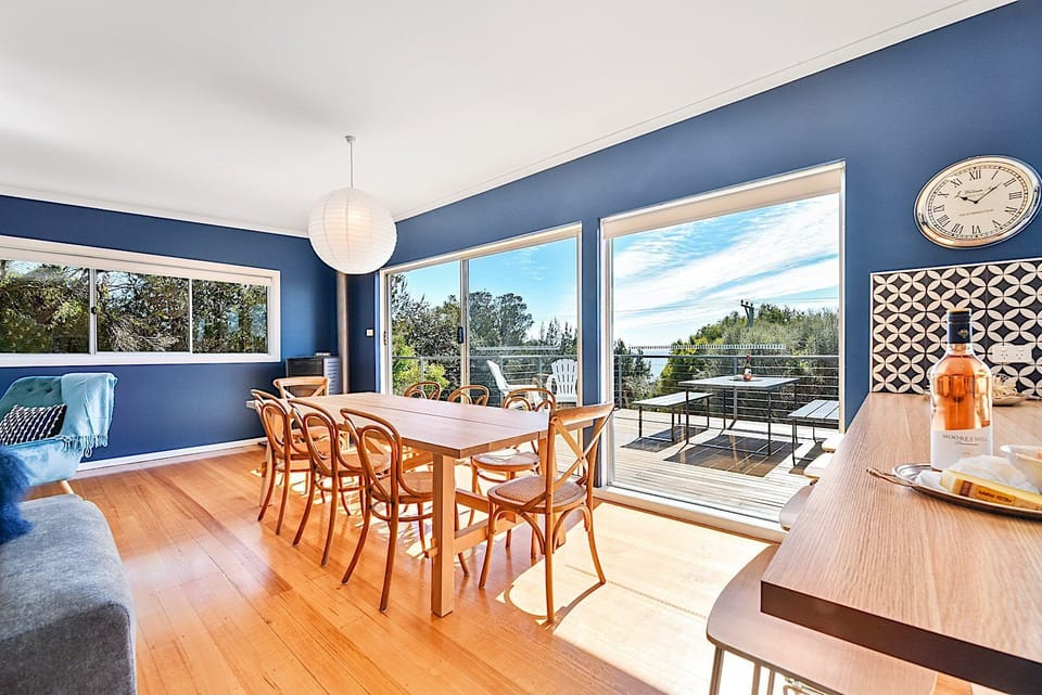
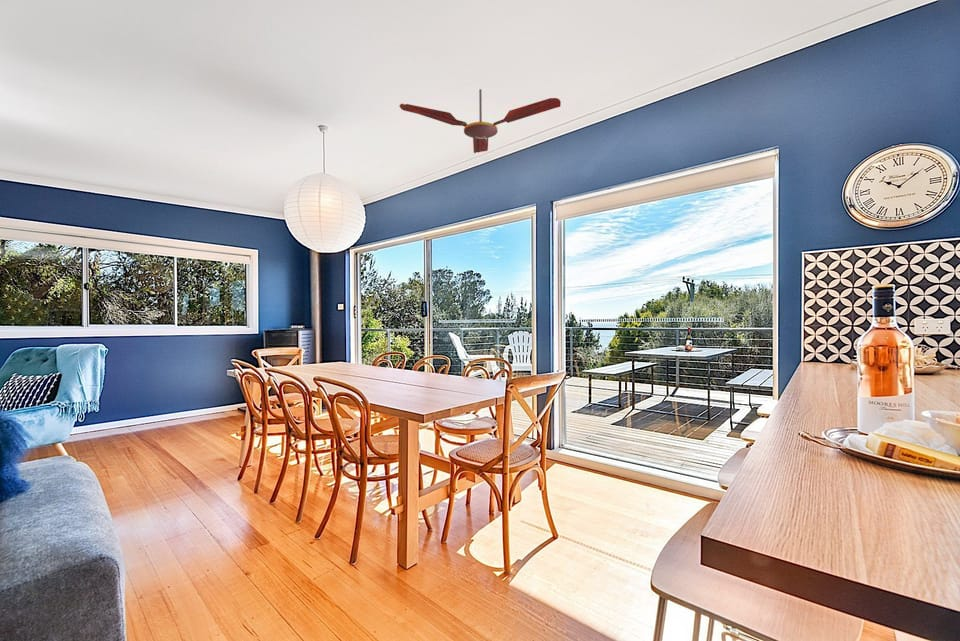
+ ceiling fan (479, 121)
